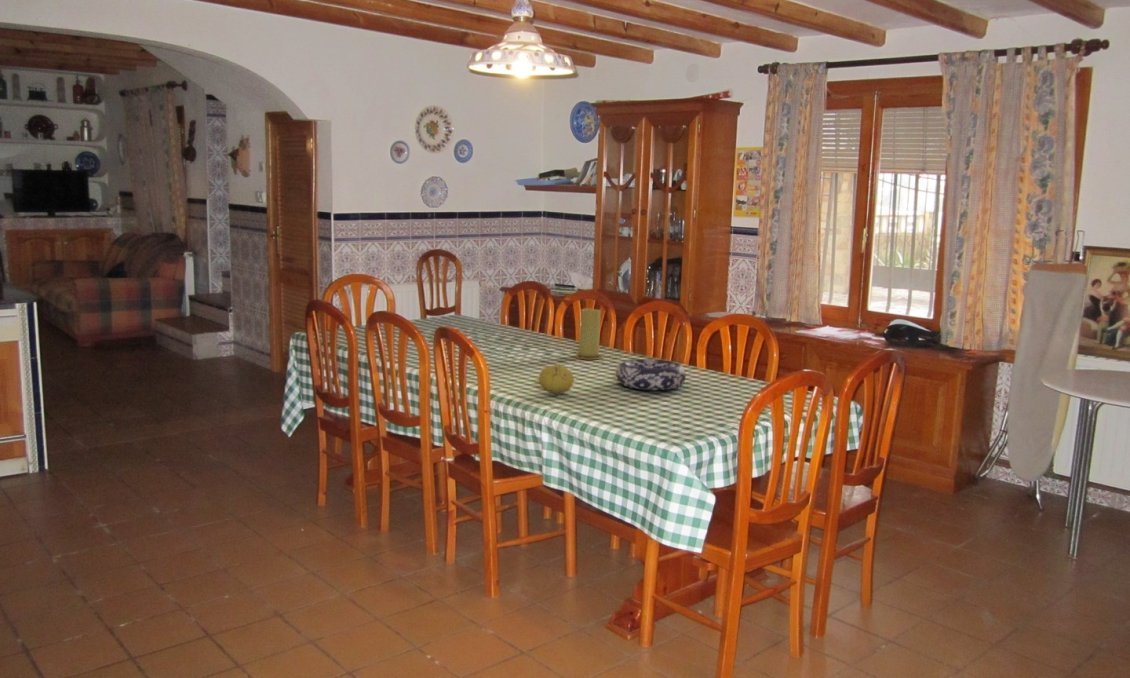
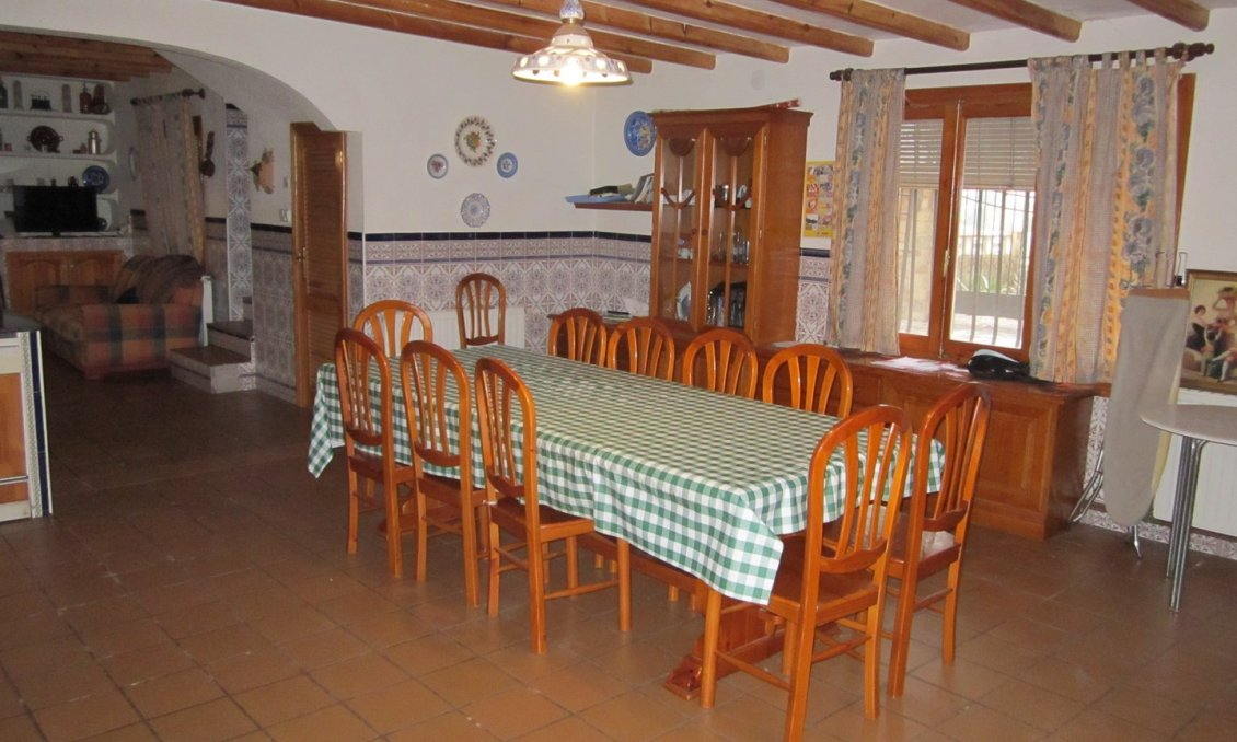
- candle (589, 333)
- decorative bowl (650, 374)
- fruit (556, 379)
